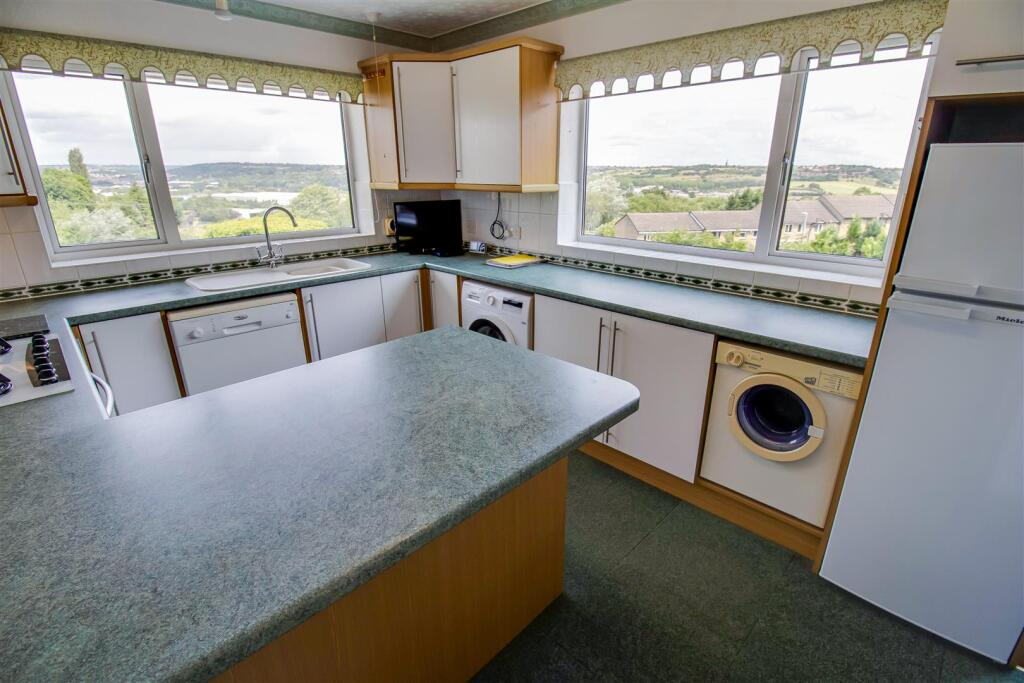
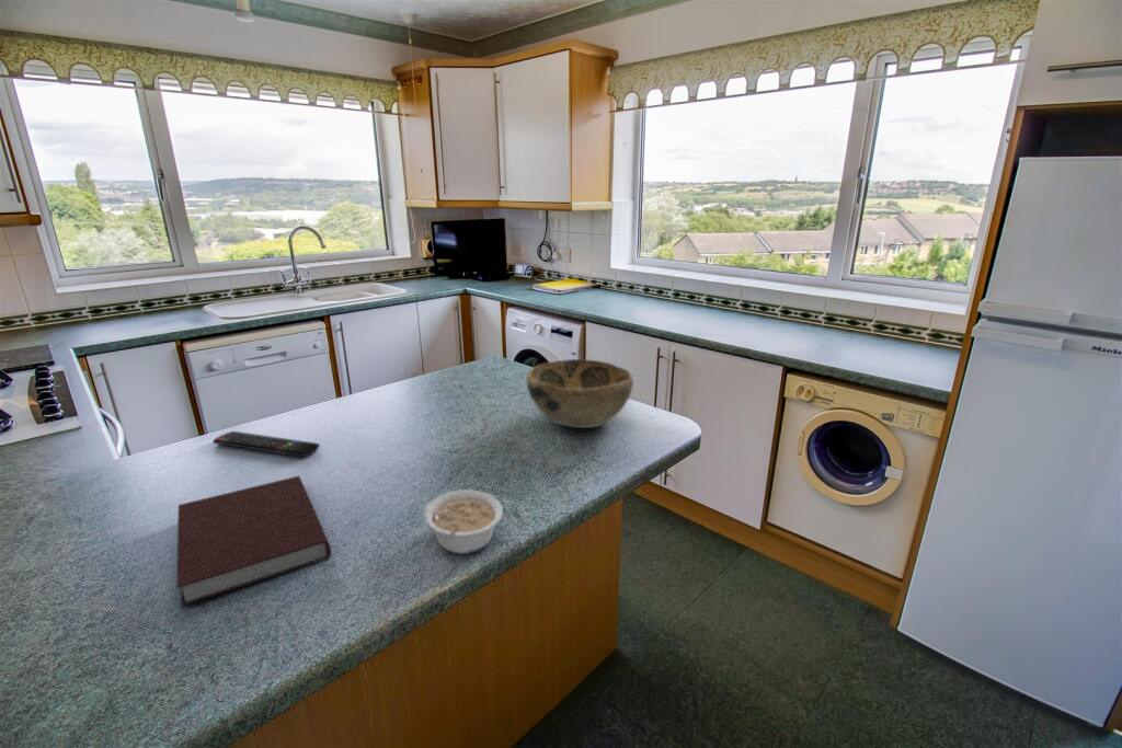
+ decorative bowl (579, 398)
+ remote control (265, 444)
+ legume (465, 522)
+ notebook (251, 529)
